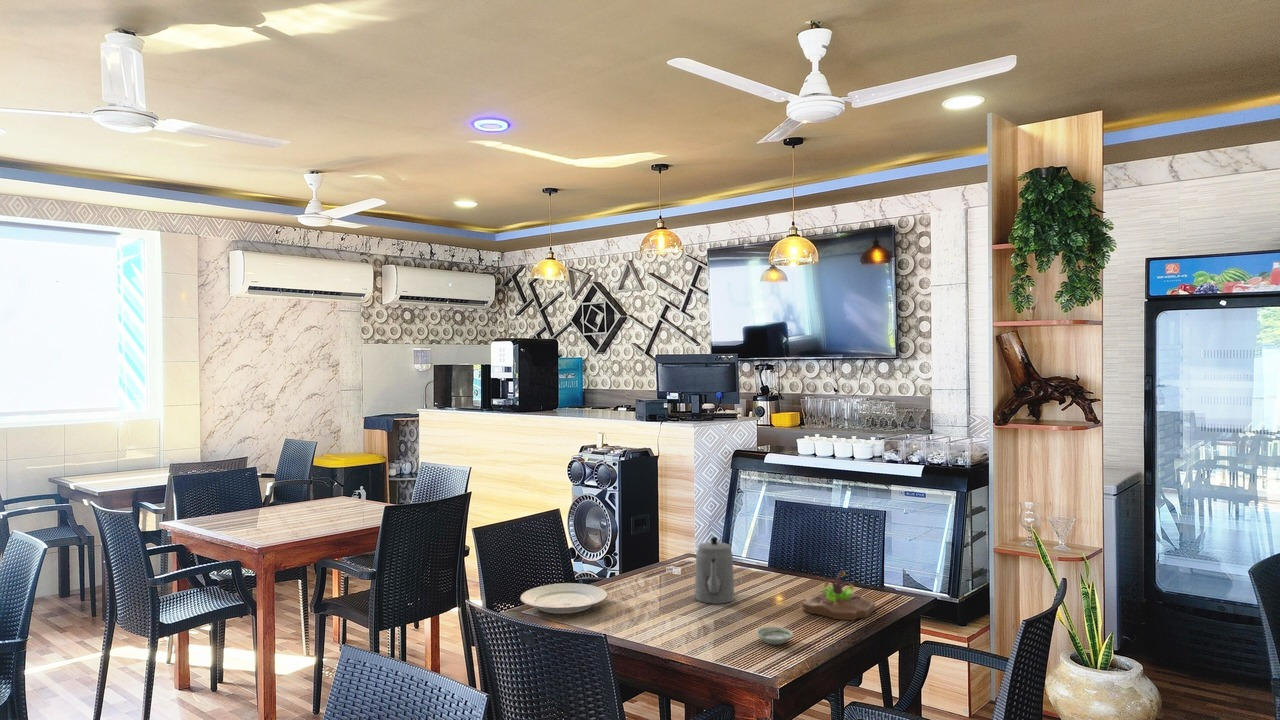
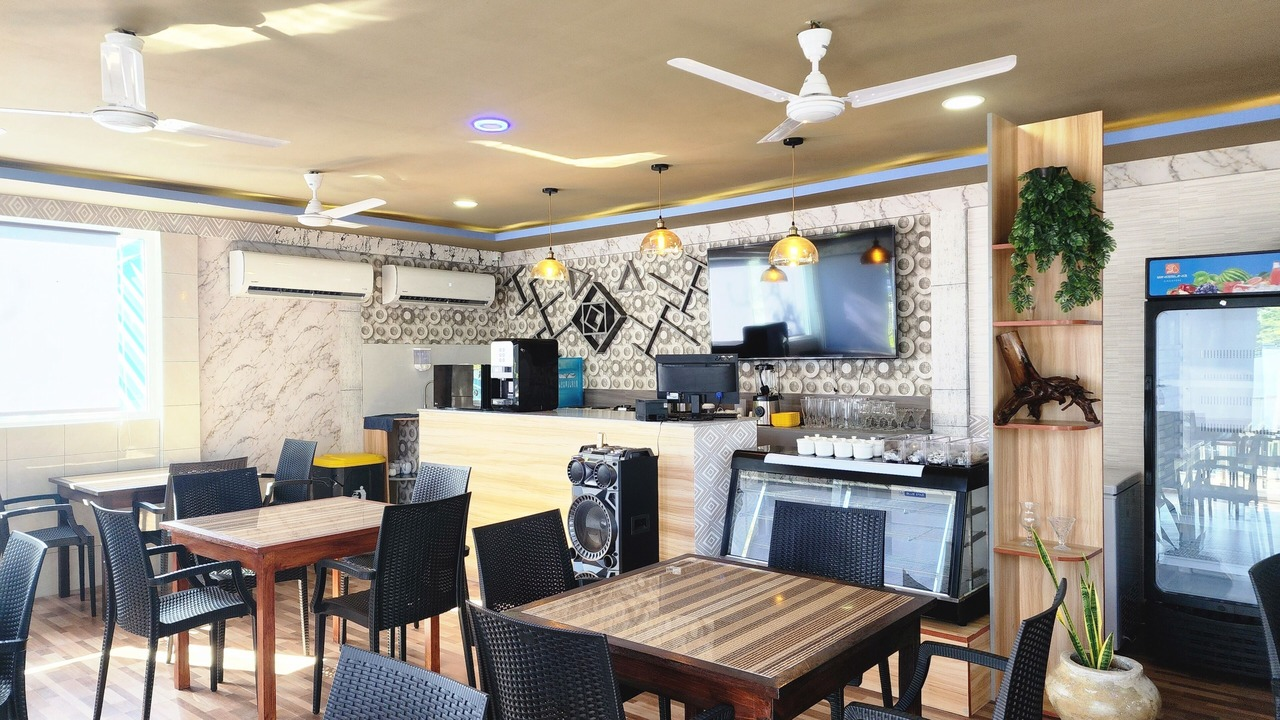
- plate (564, 599)
- saucer (774, 636)
- teapot (714, 568)
- succulent planter (839, 590)
